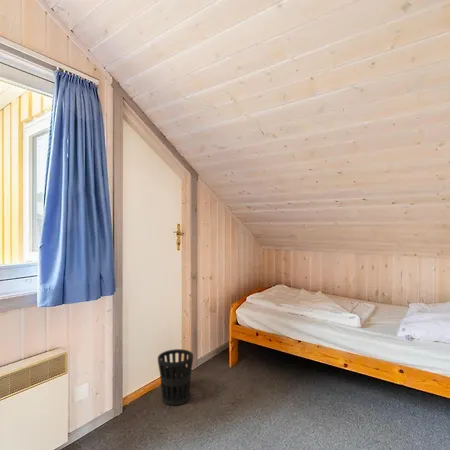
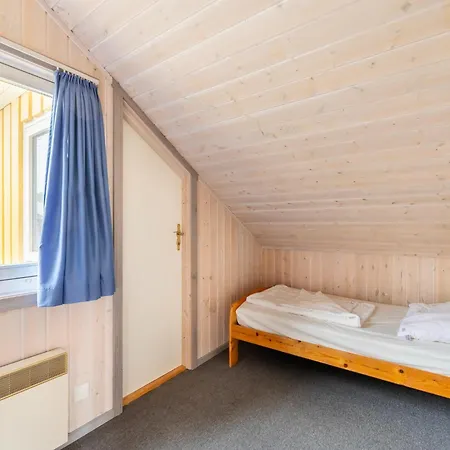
- wastebasket (175, 376)
